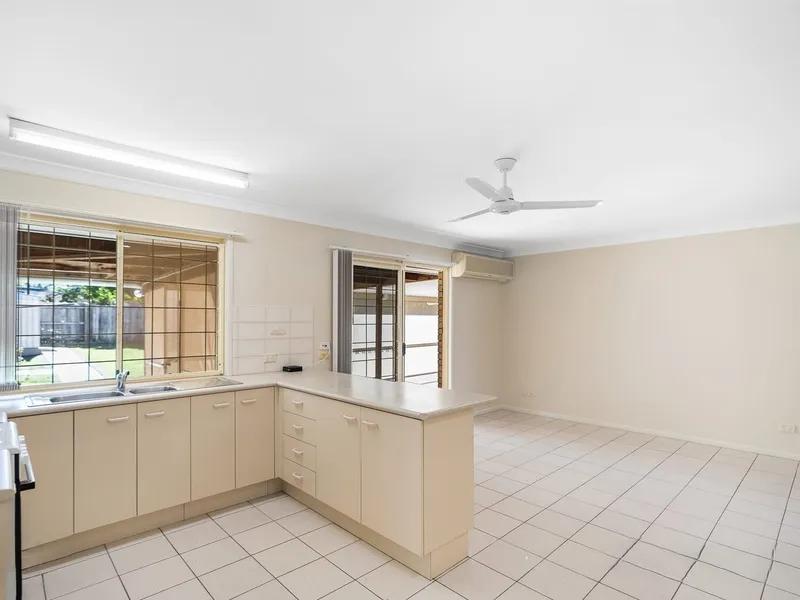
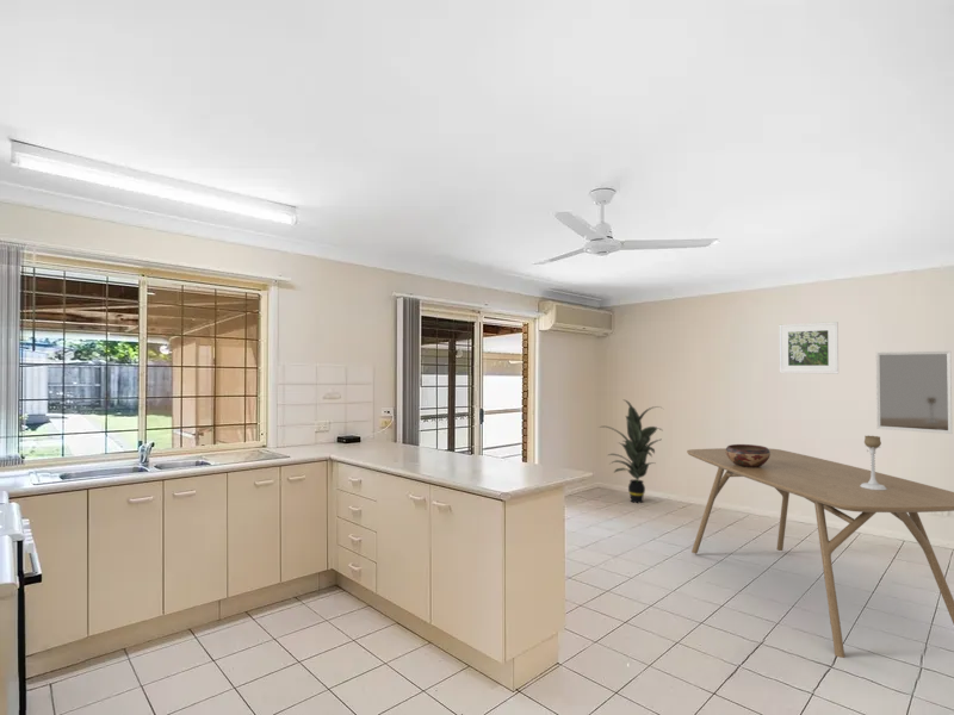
+ decorative bowl (747, 455)
+ home mirror (912, 391)
+ indoor plant (633, 449)
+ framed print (807, 348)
+ dining table (818, 530)
+ candle holder (872, 461)
